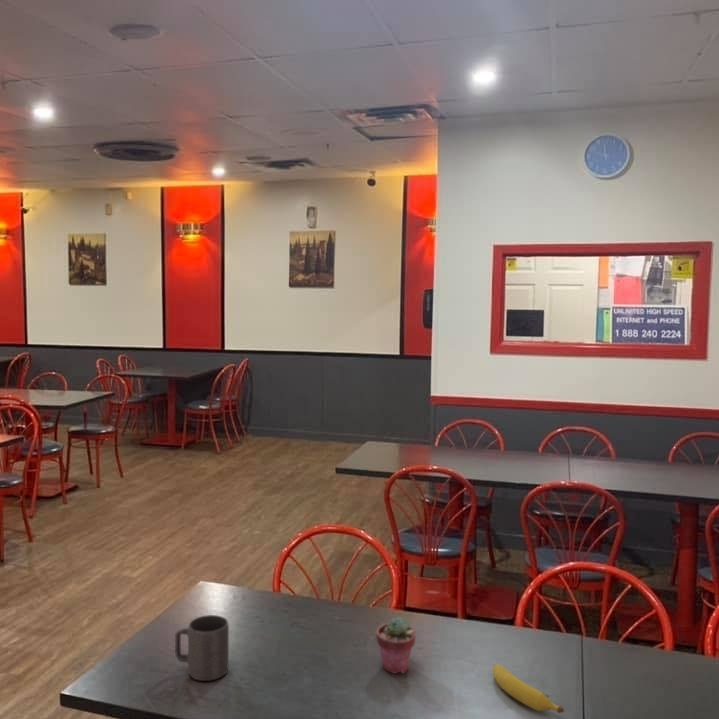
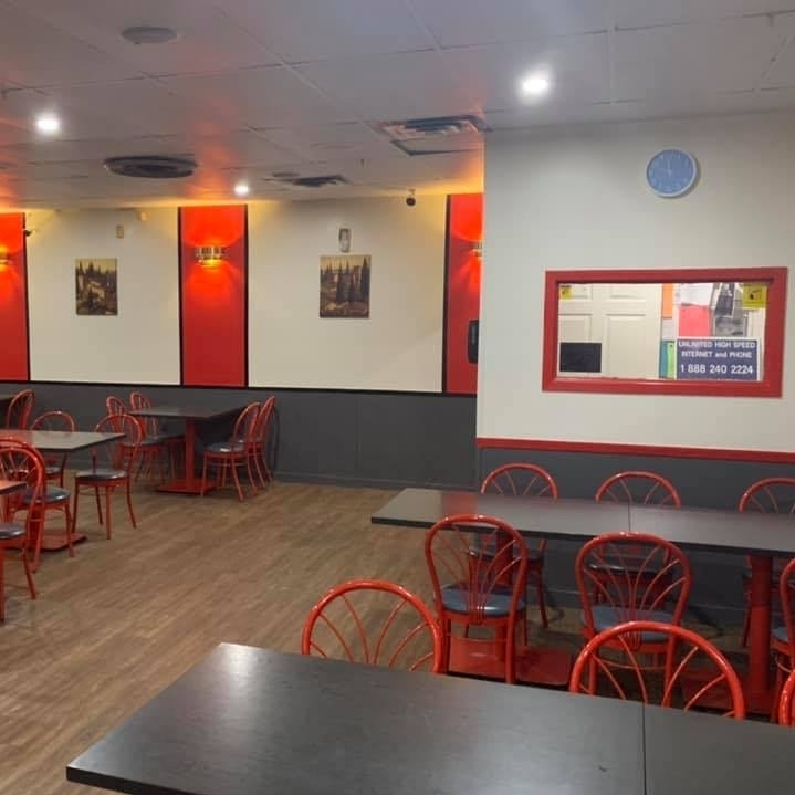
- fruit (521, 688)
- mug (201, 647)
- potted succulent (396, 642)
